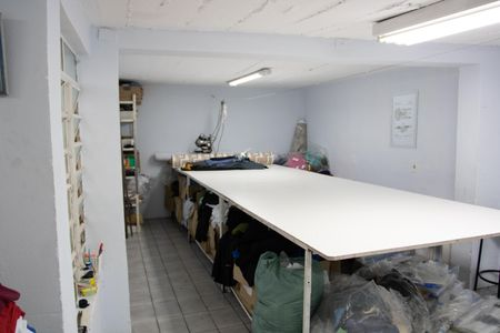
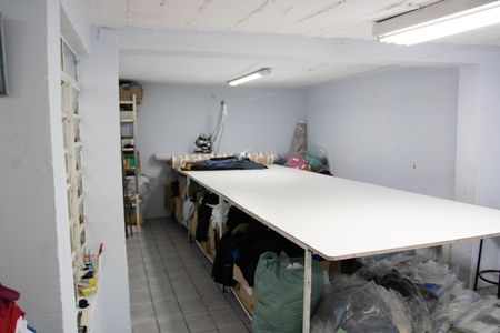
- wall art (402, 120)
